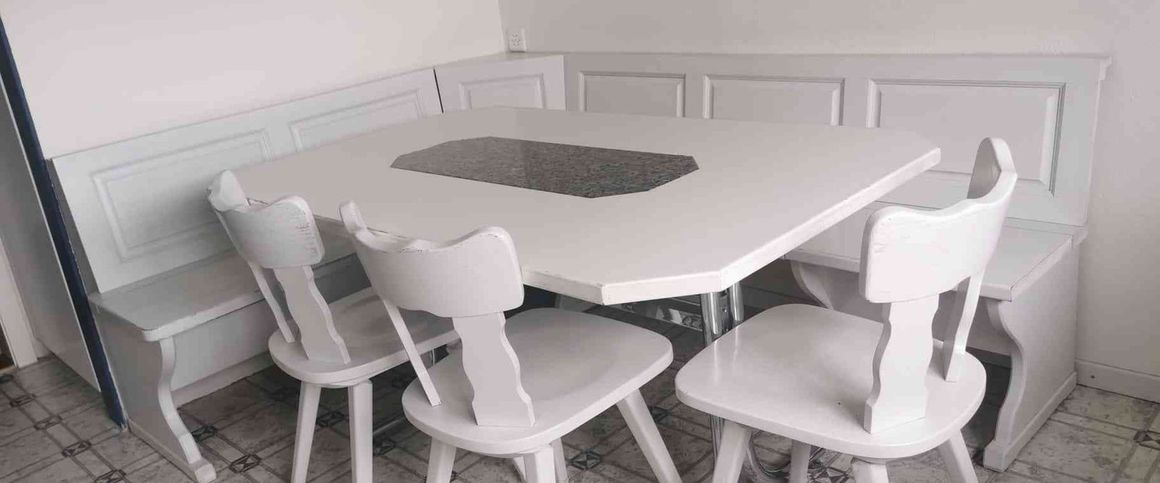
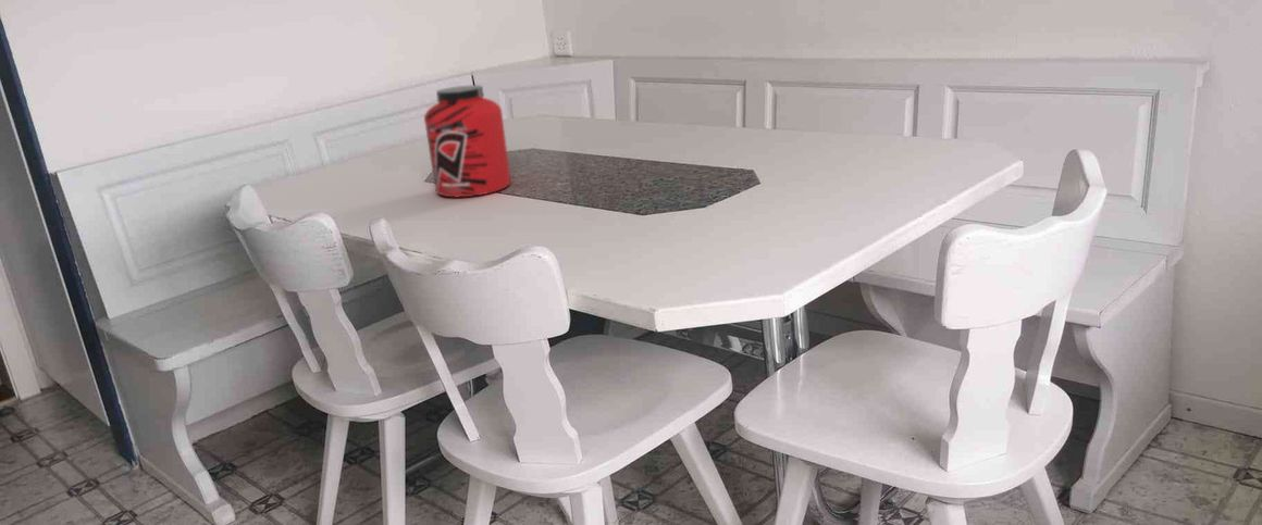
+ protein powder (466, 139)
